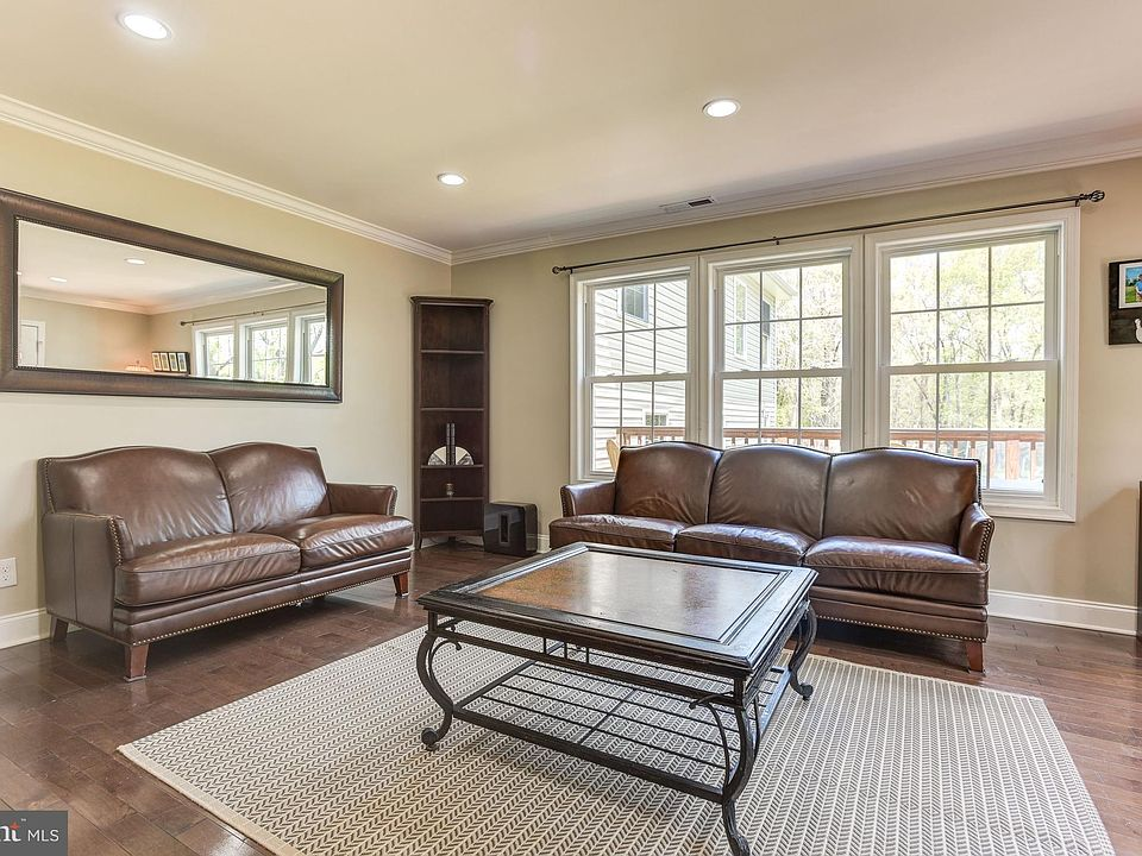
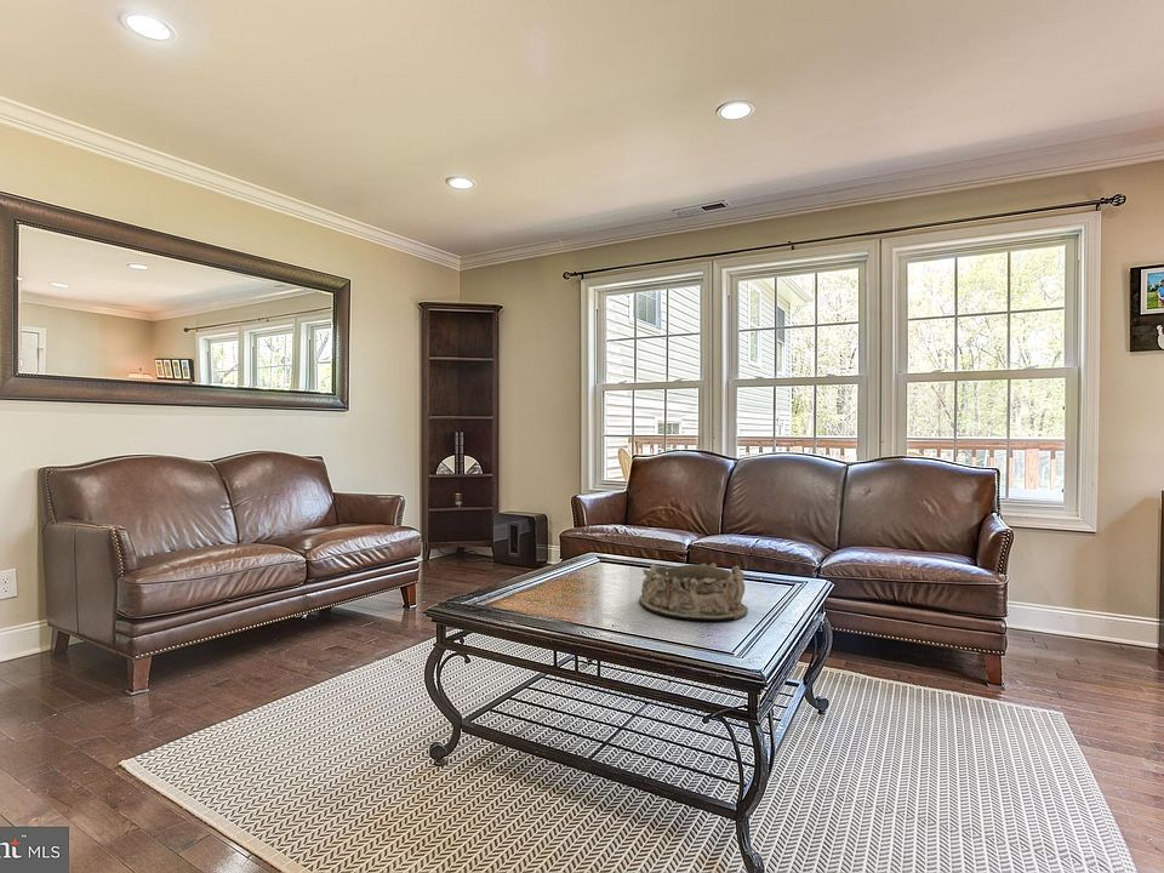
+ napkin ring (691, 587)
